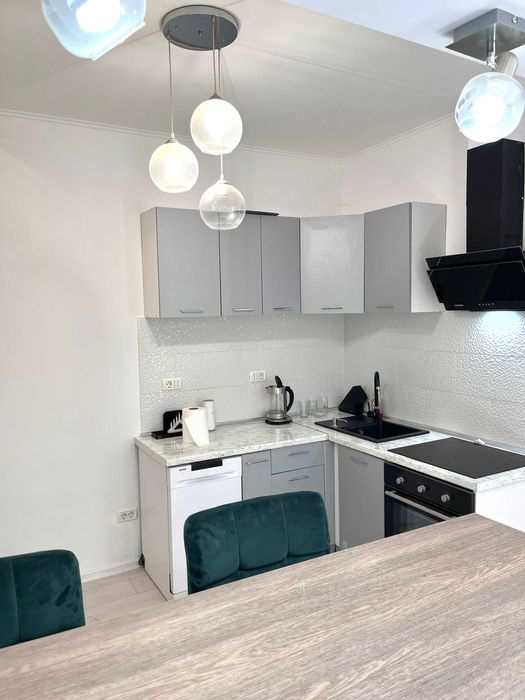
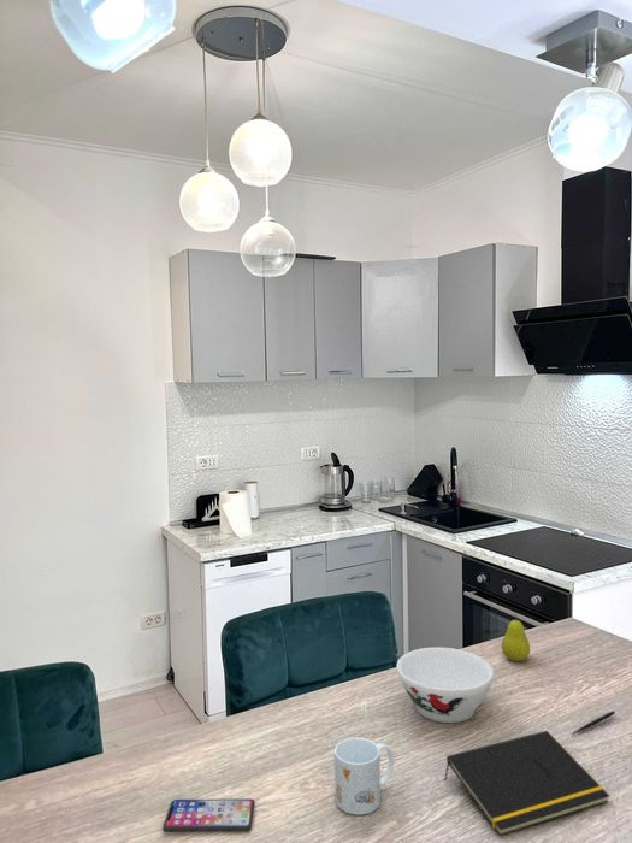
+ smartphone (209, 814)
+ pen (592, 721)
+ notepad (525, 778)
+ mug (366, 771)
+ fruit (515, 636)
+ bowl (444, 686)
